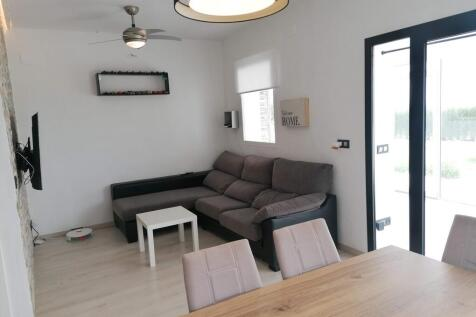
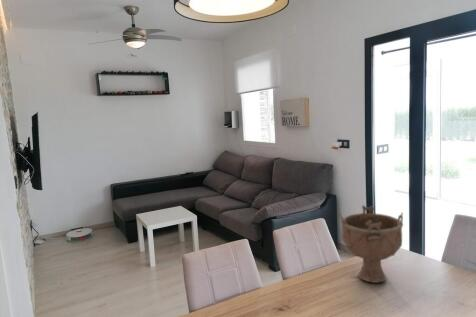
+ decorative bowl (370, 245)
